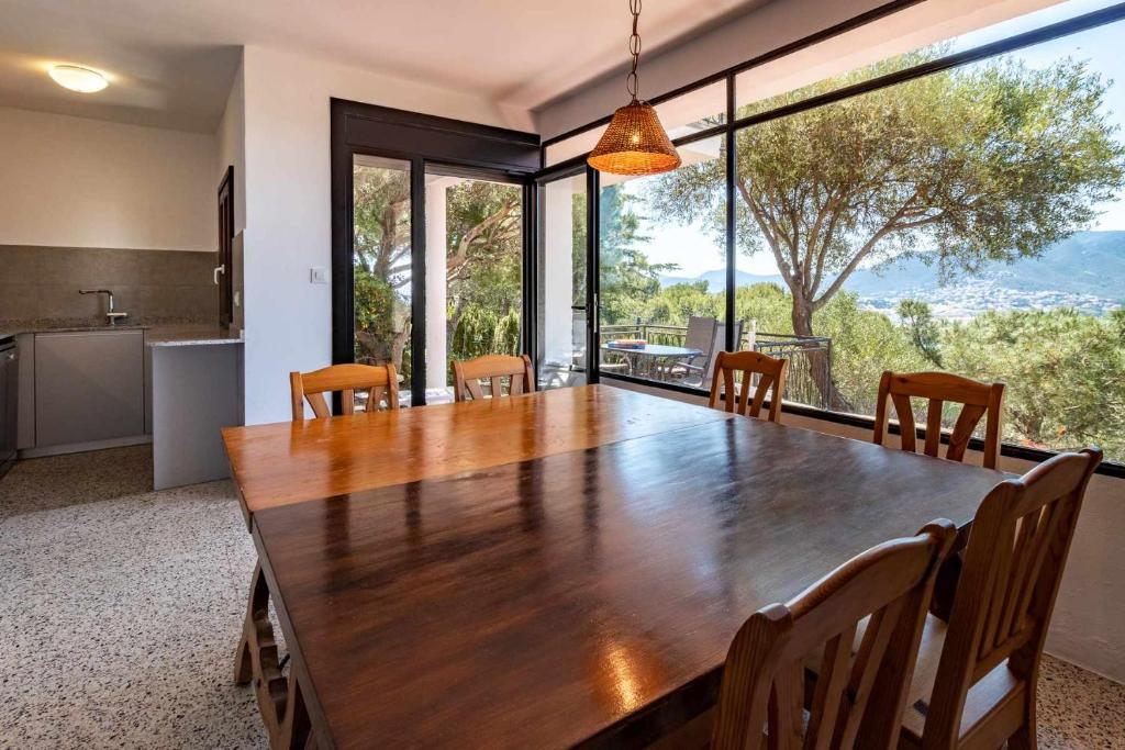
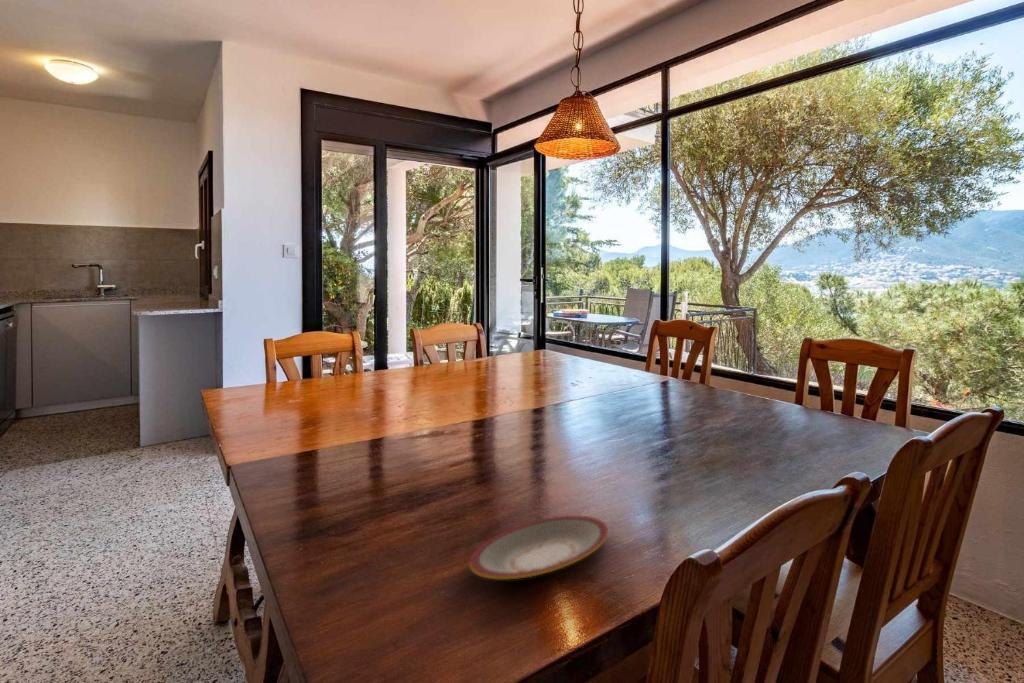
+ plate (543, 549)
